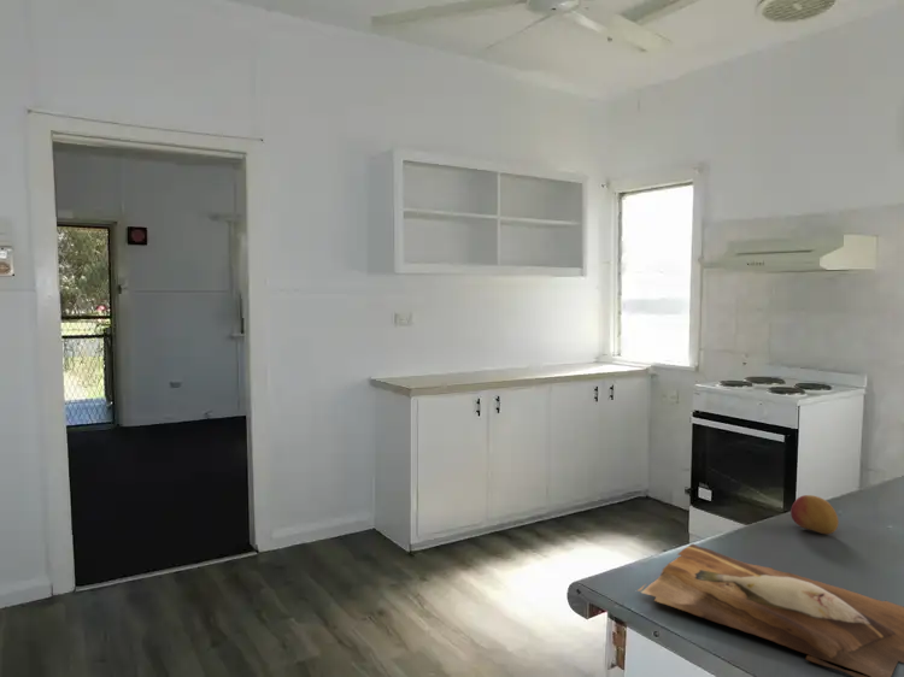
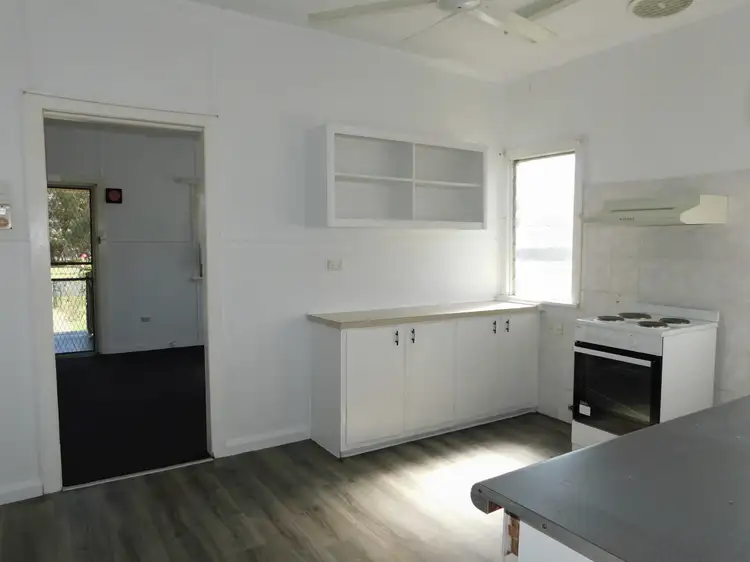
- fruit (815, 513)
- cutting board (779, 593)
